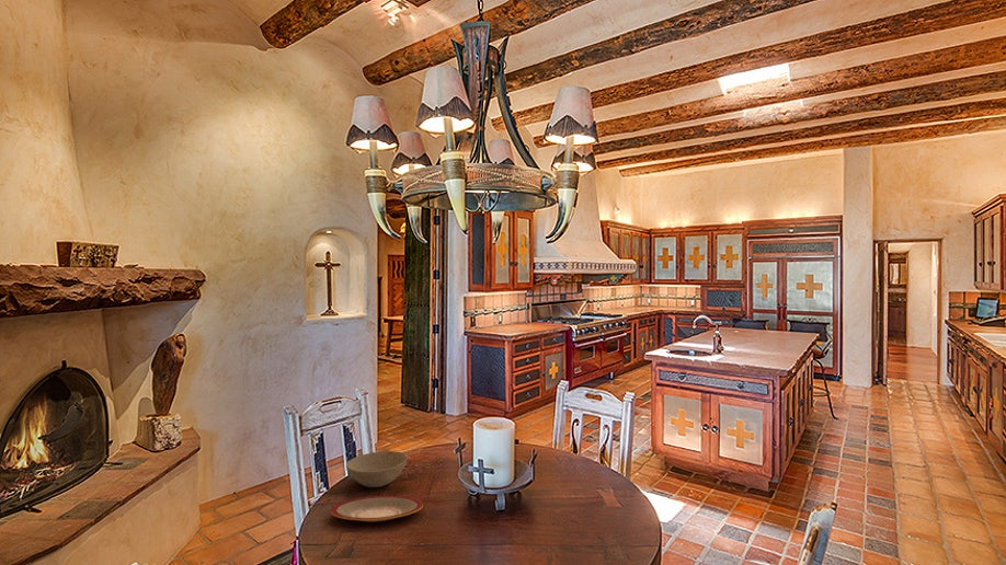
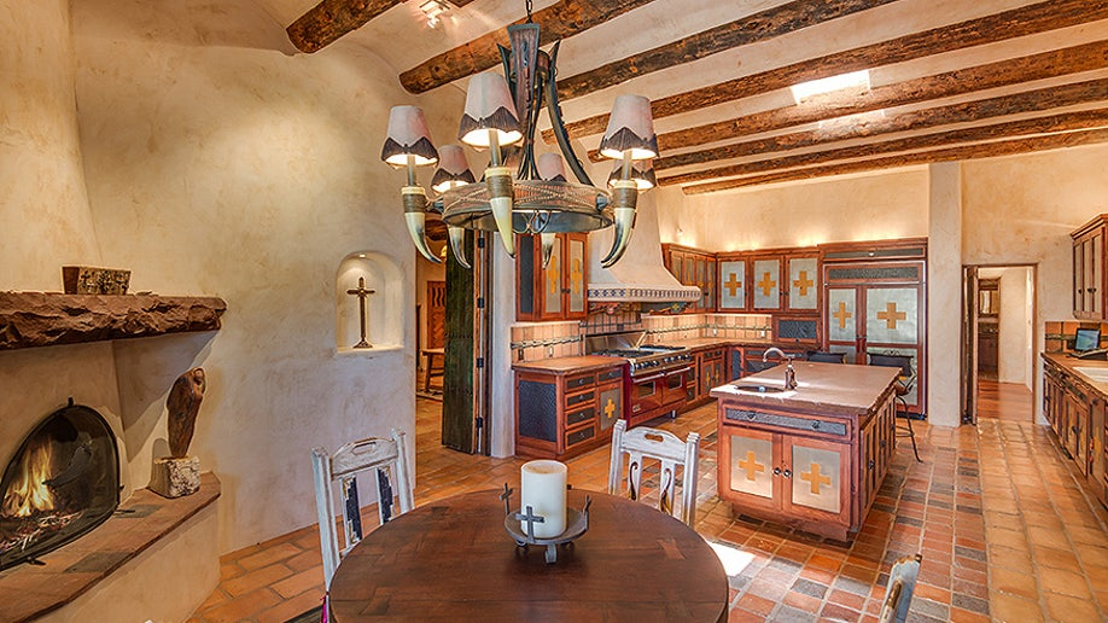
- bowl (377, 470)
- plate (377, 510)
